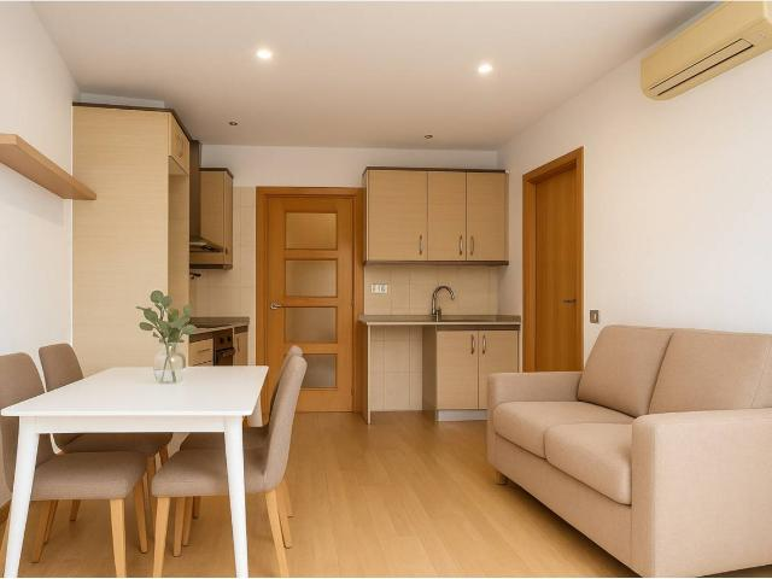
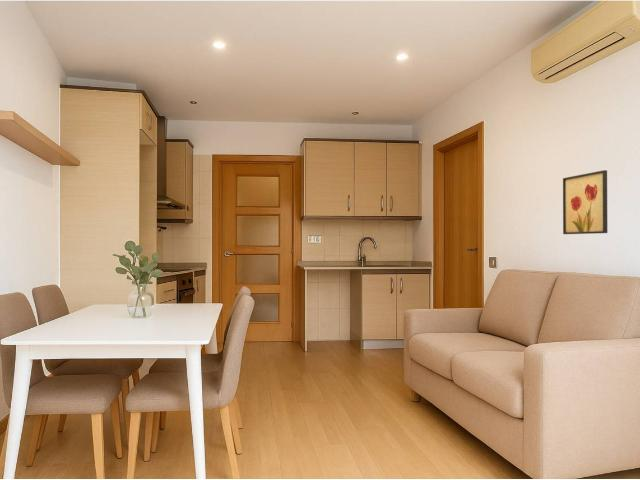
+ wall art (585, 204)
